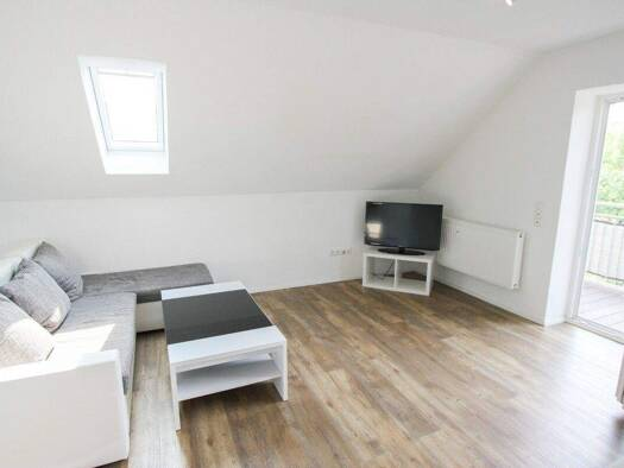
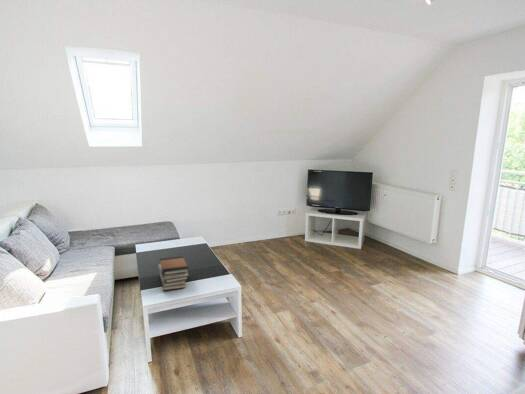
+ book stack (173, 272)
